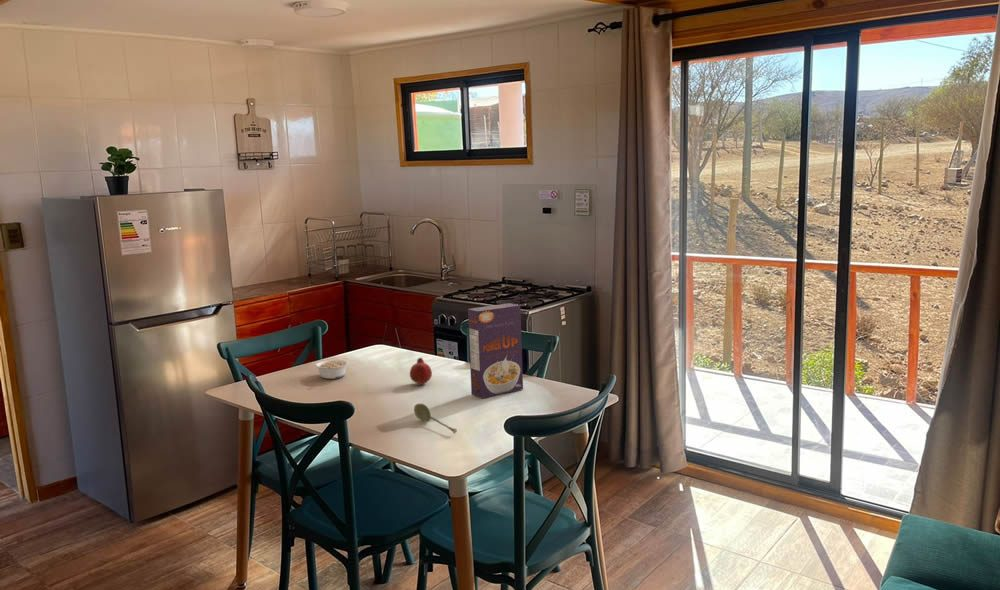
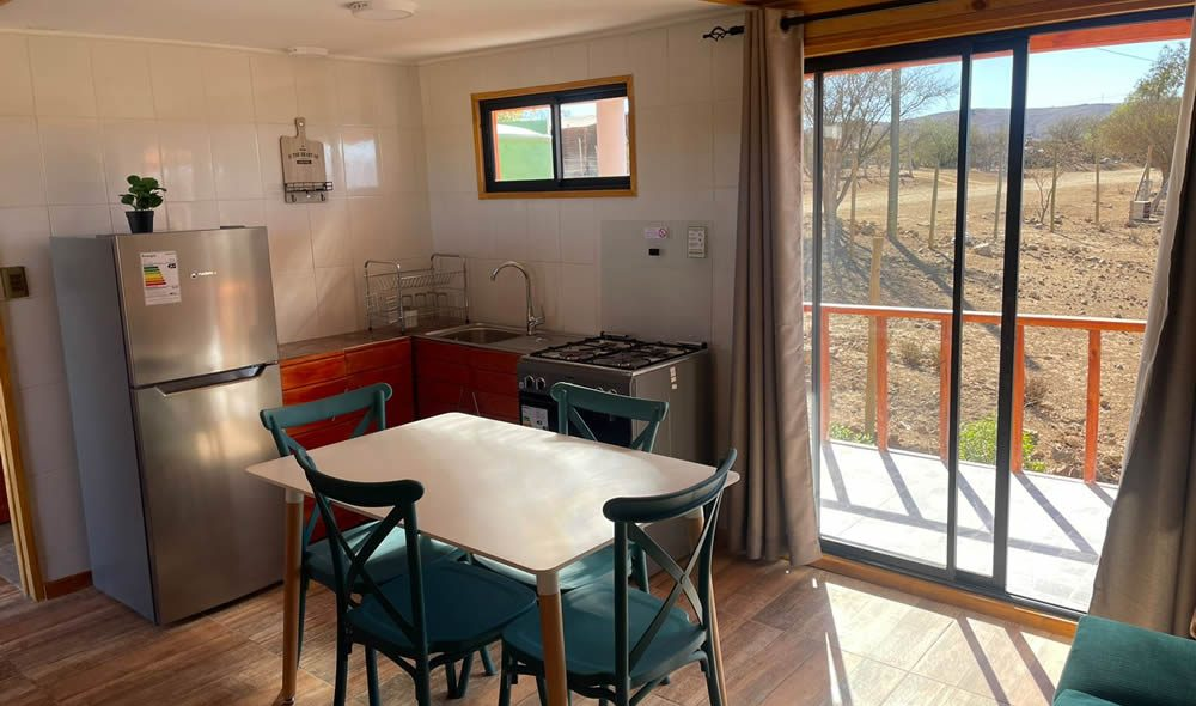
- cereal box (495, 349)
- legume (332, 368)
- soupspoon (434, 418)
- fruit (420, 371)
